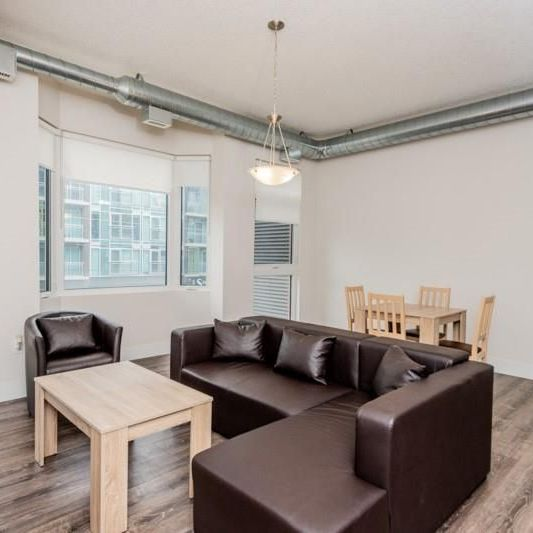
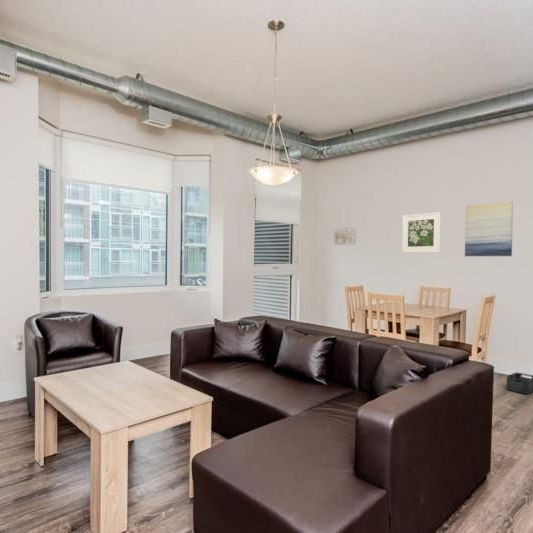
+ wall art (344, 236)
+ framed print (420, 233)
+ storage bin (521, 382)
+ wall art (487, 230)
